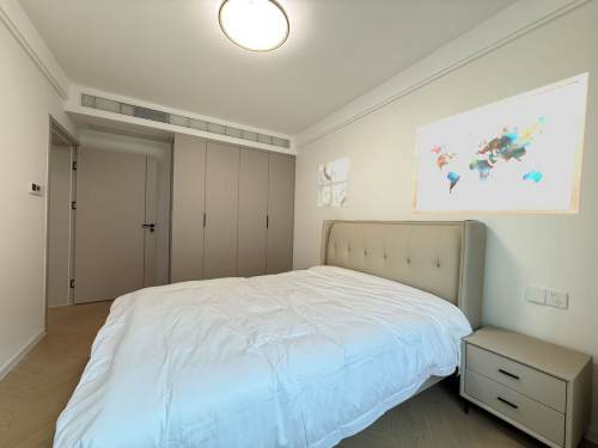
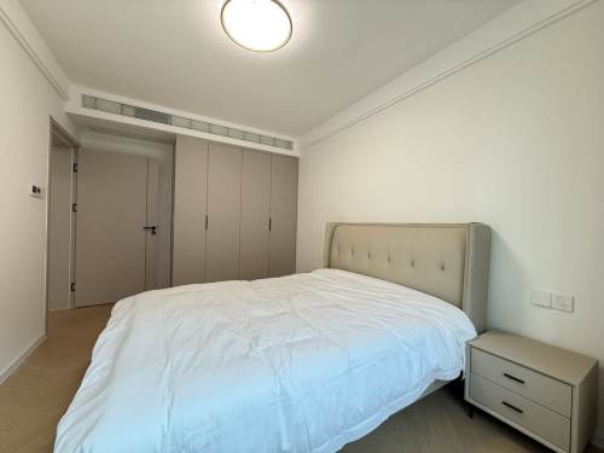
- wall art (478, 160)
- wall art (331, 183)
